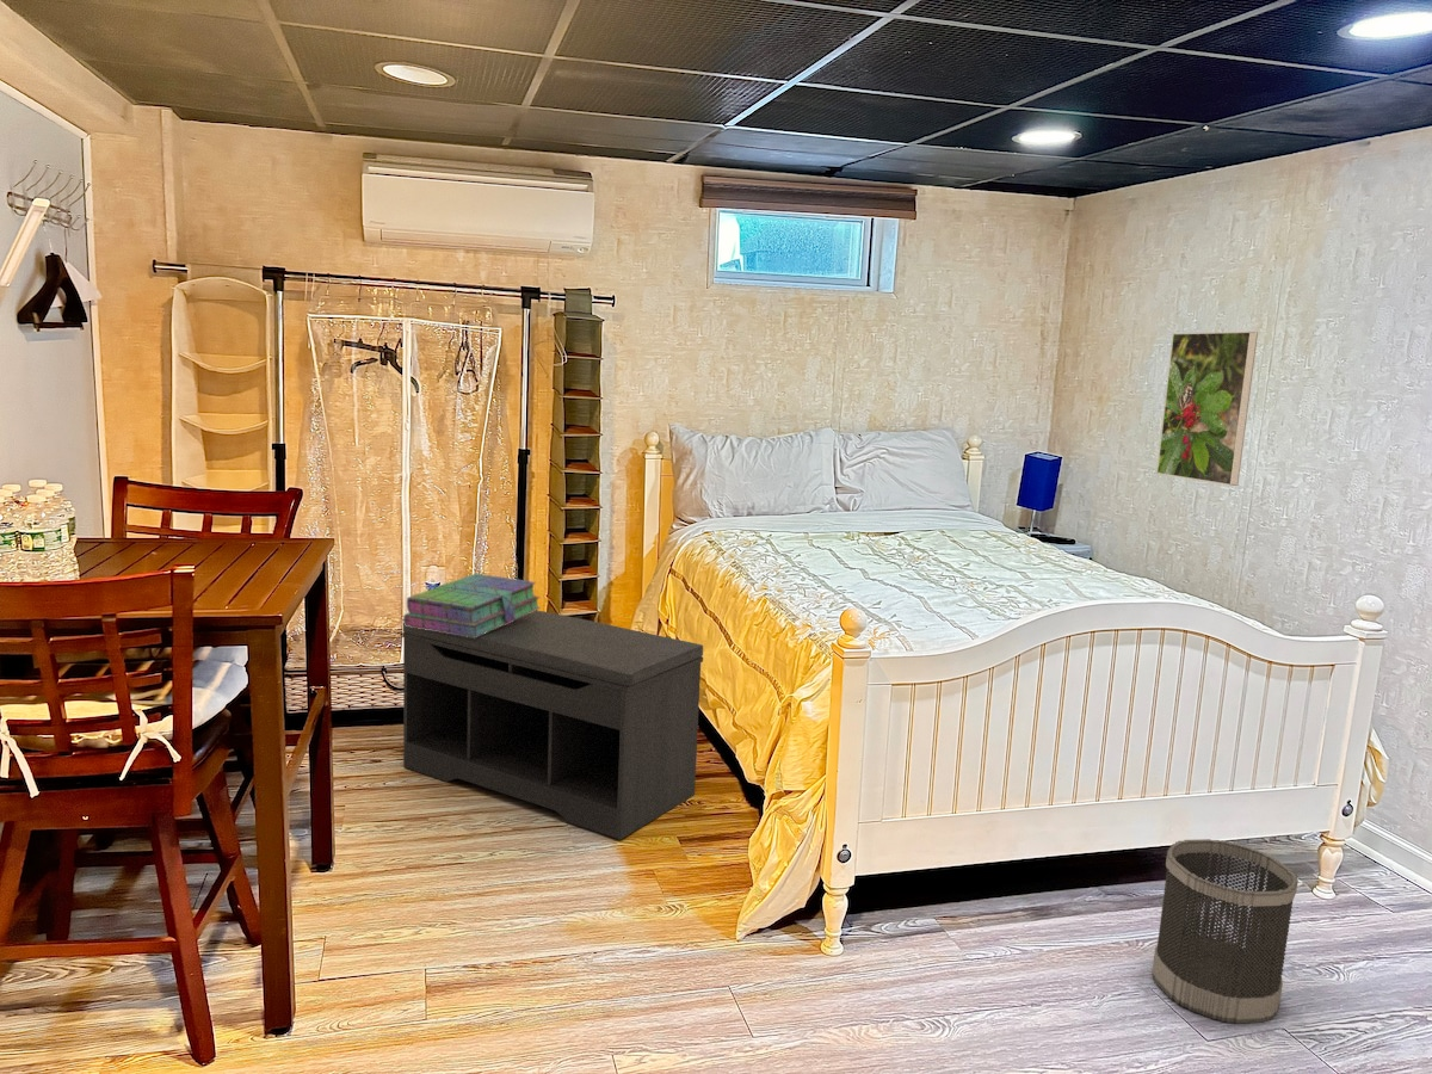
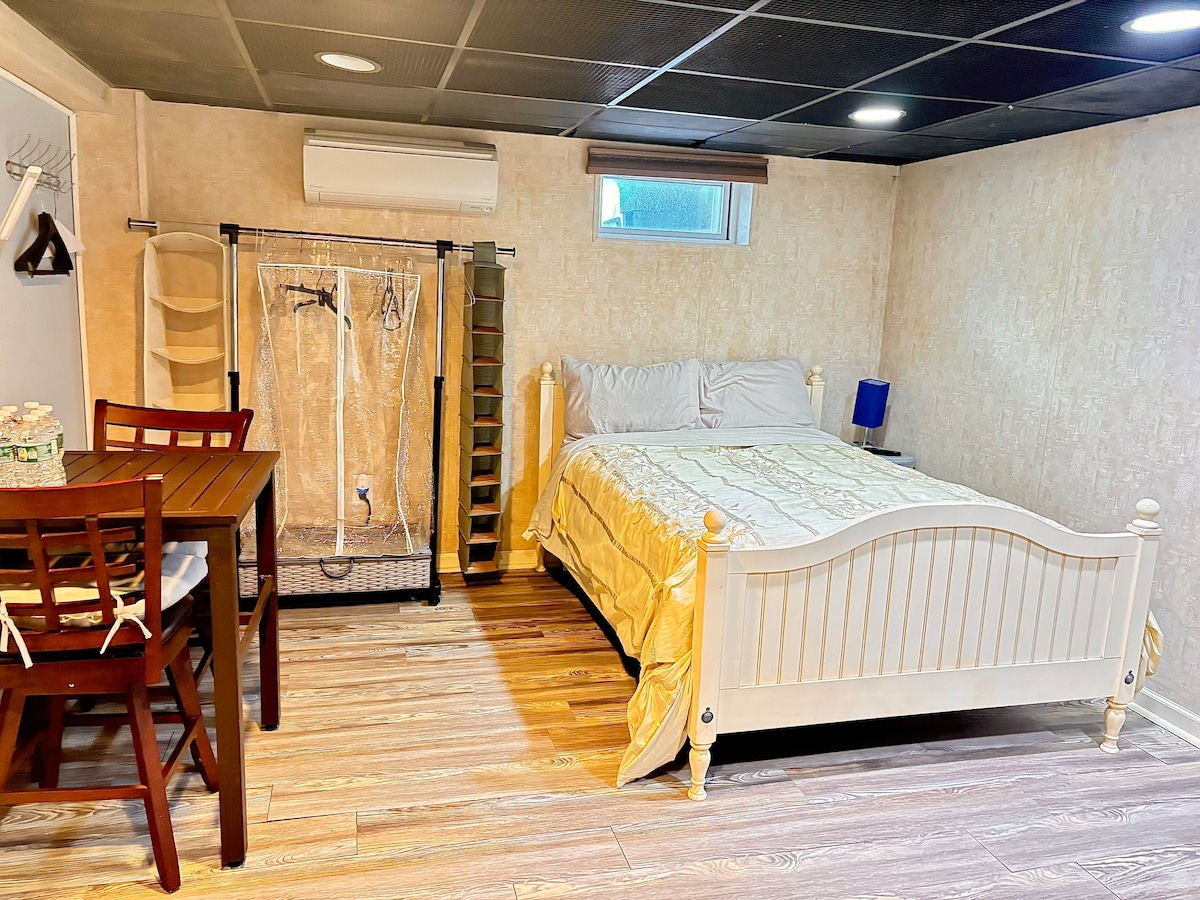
- wastebasket (1222, 927)
- stack of books (474, 605)
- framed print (1204, 406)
- bench (548, 706)
